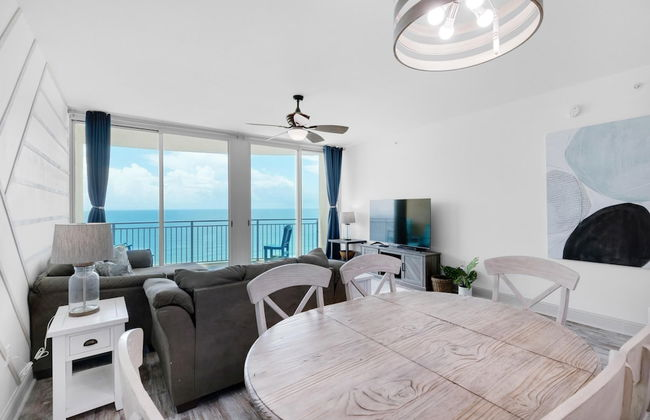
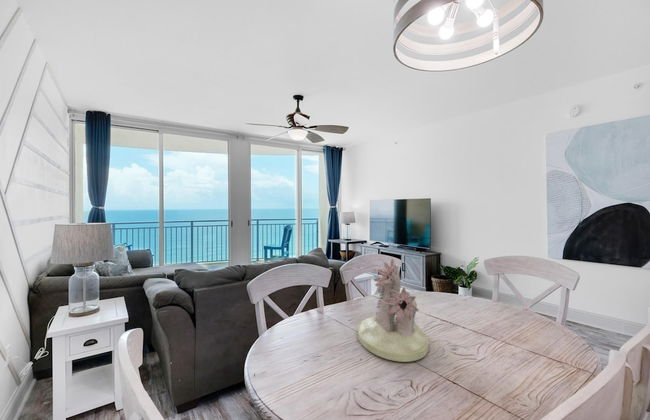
+ flower arrangement (391, 298)
